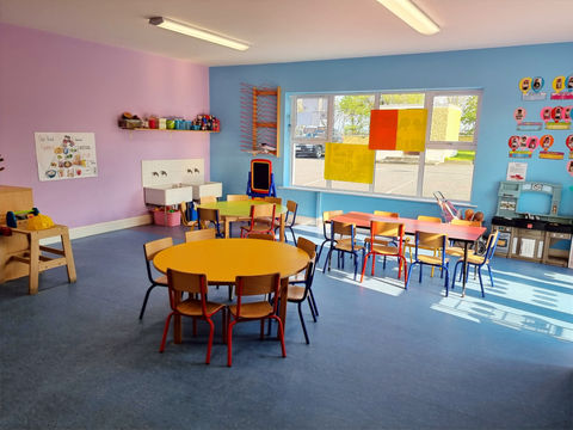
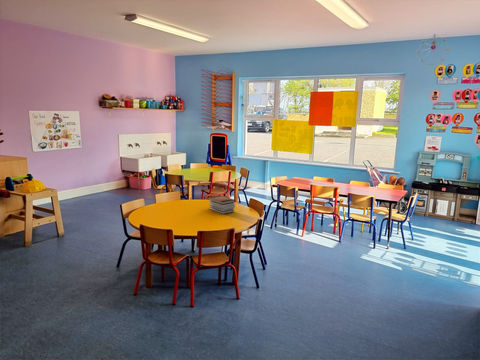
+ ceiling mobile (433, 47)
+ book stack (221, 204)
